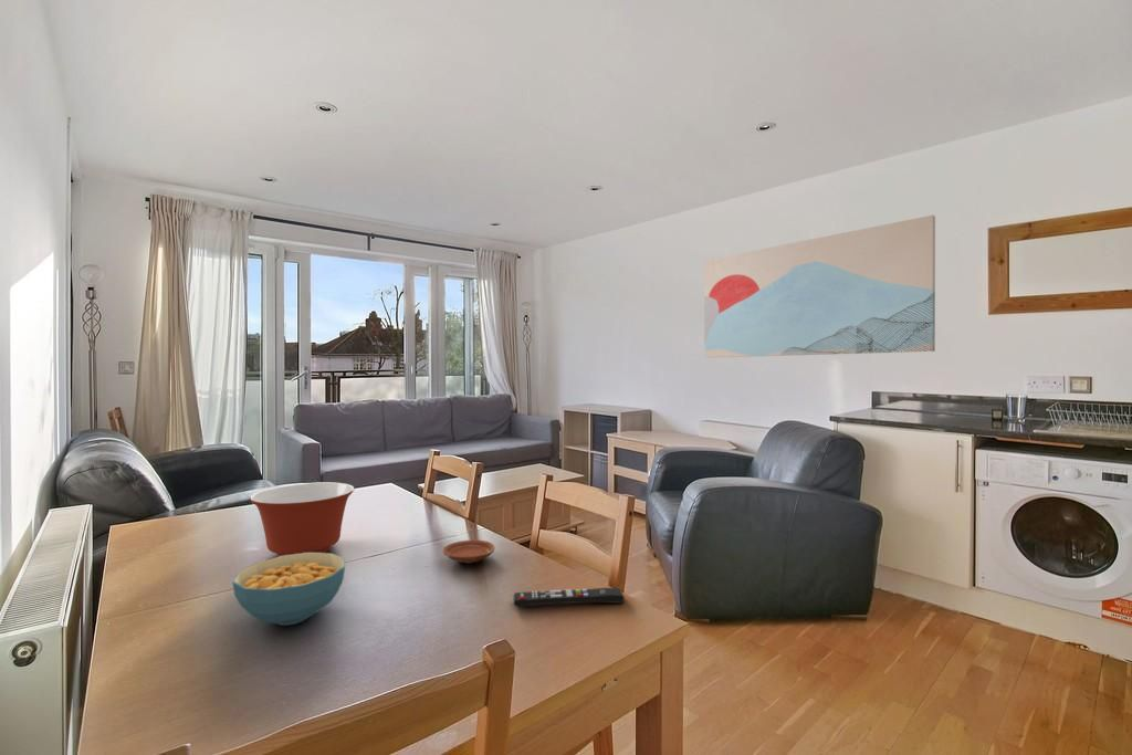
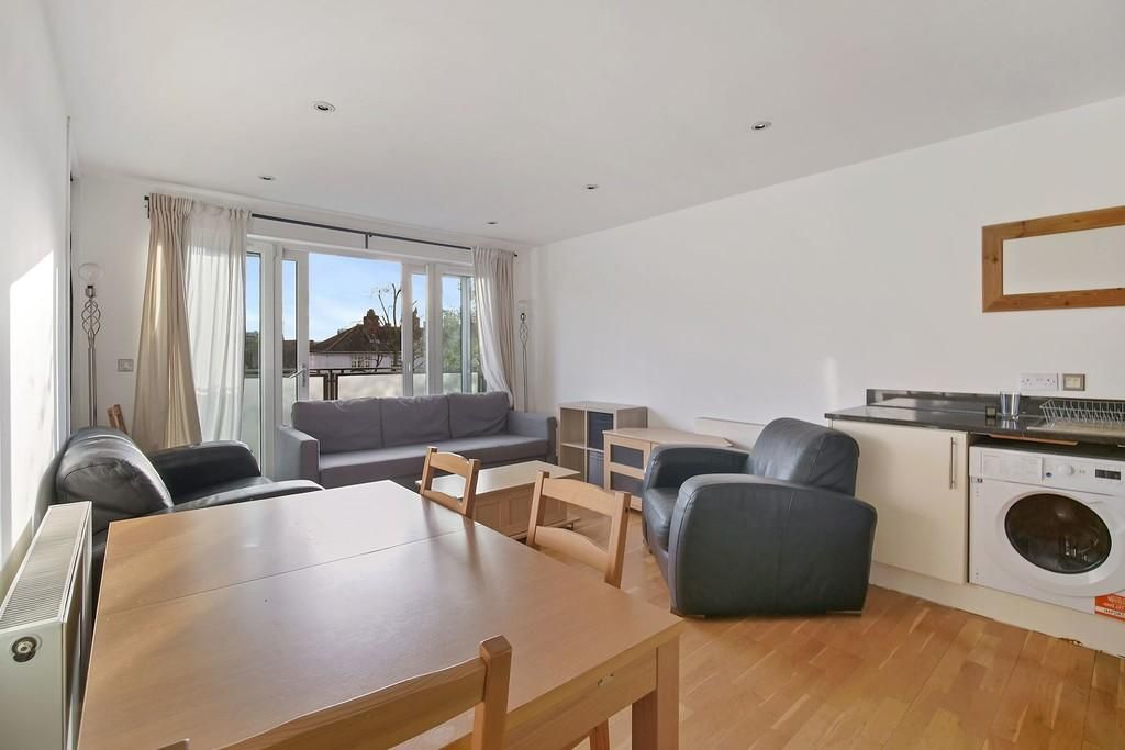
- remote control (568, 597)
- cereal bowl (292, 594)
- wall art (800, 298)
- plate (469, 553)
- mixing bowl (304, 521)
